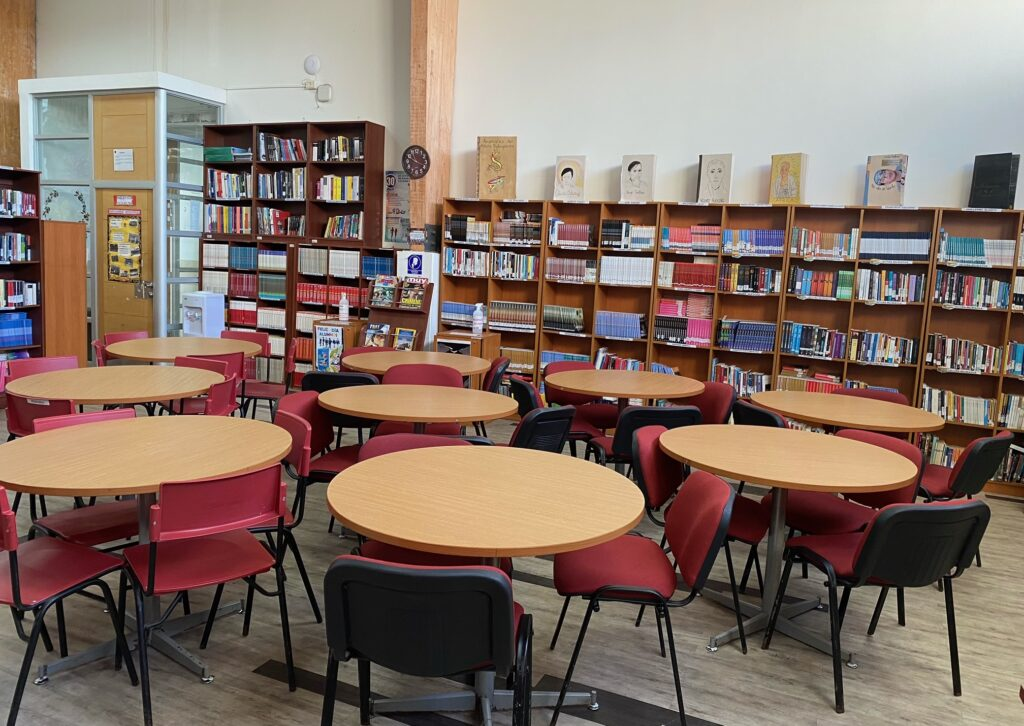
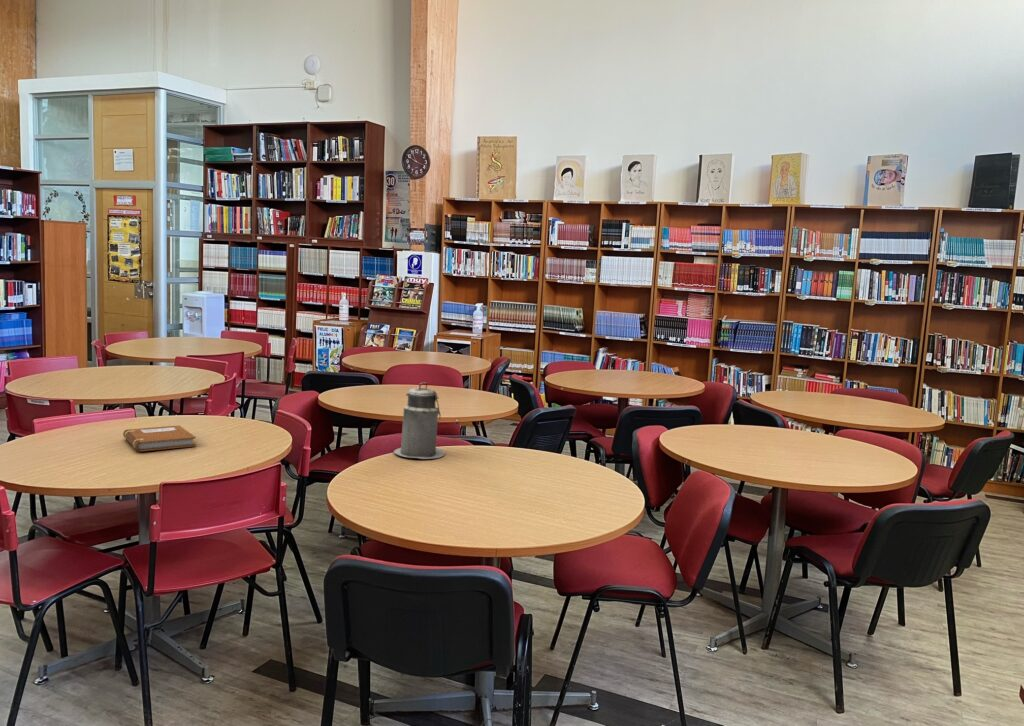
+ notebook (158, 437)
+ canister (420, 417)
